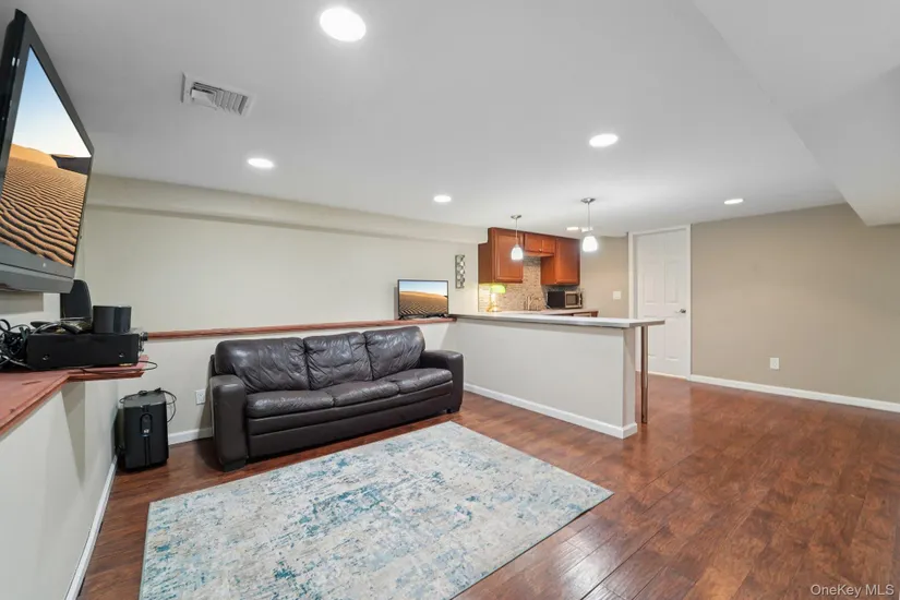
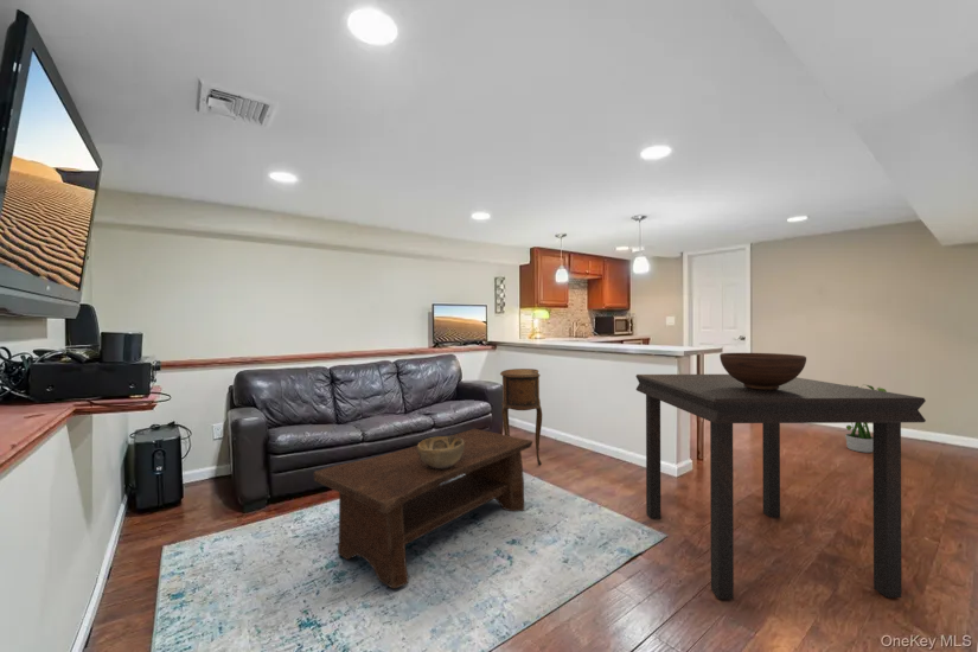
+ dining table (763, 466)
+ potted plant (861, 423)
+ decorative bowl (440, 453)
+ side table (520, 409)
+ coffee table (439, 492)
+ fruit bowl (761, 371)
